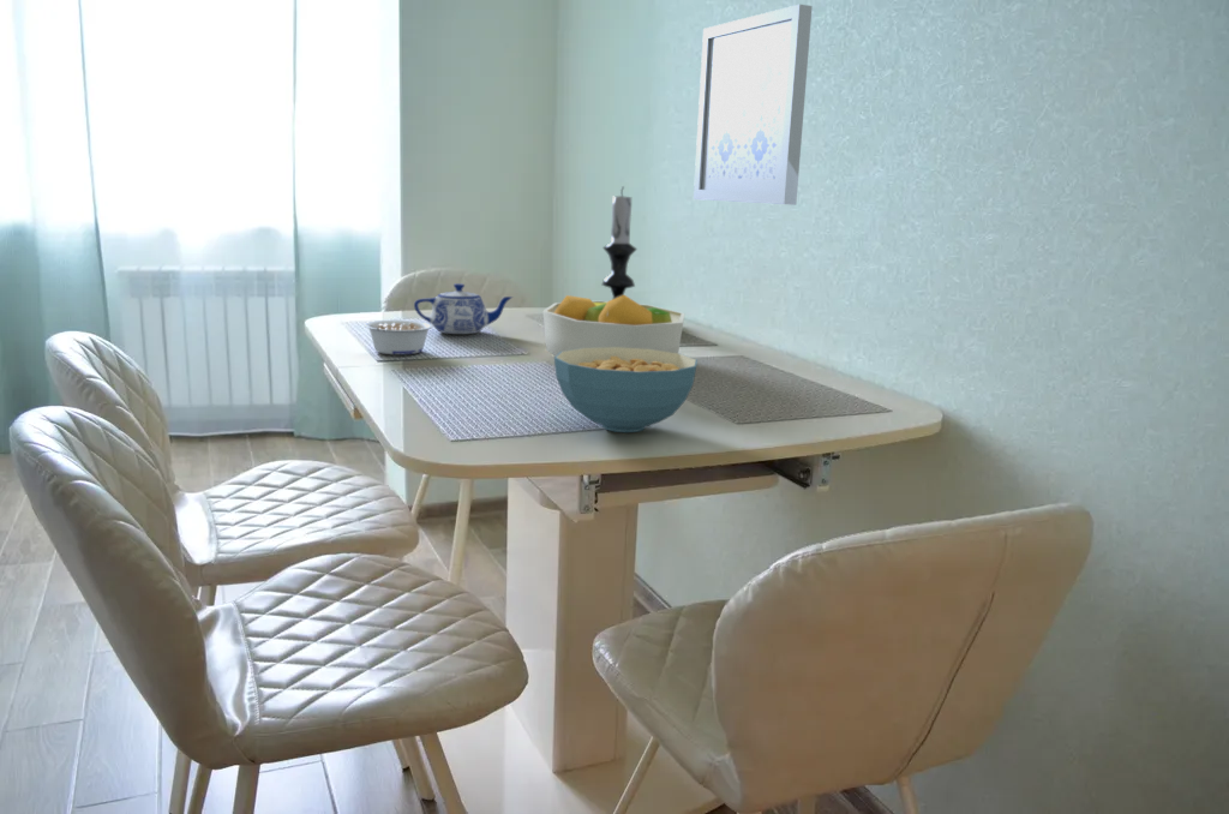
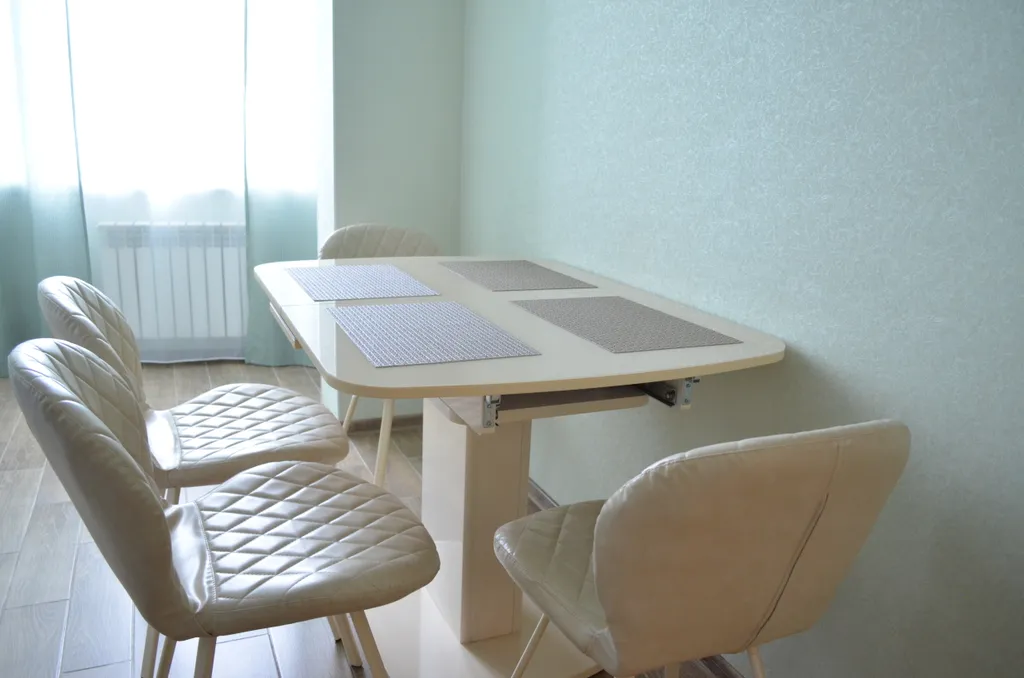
- teapot (463, 307)
- legume (398, 335)
- fruit bowl (613, 325)
- candle holder (618, 256)
- wall art (747, 112)
- cereal bowl (624, 393)
